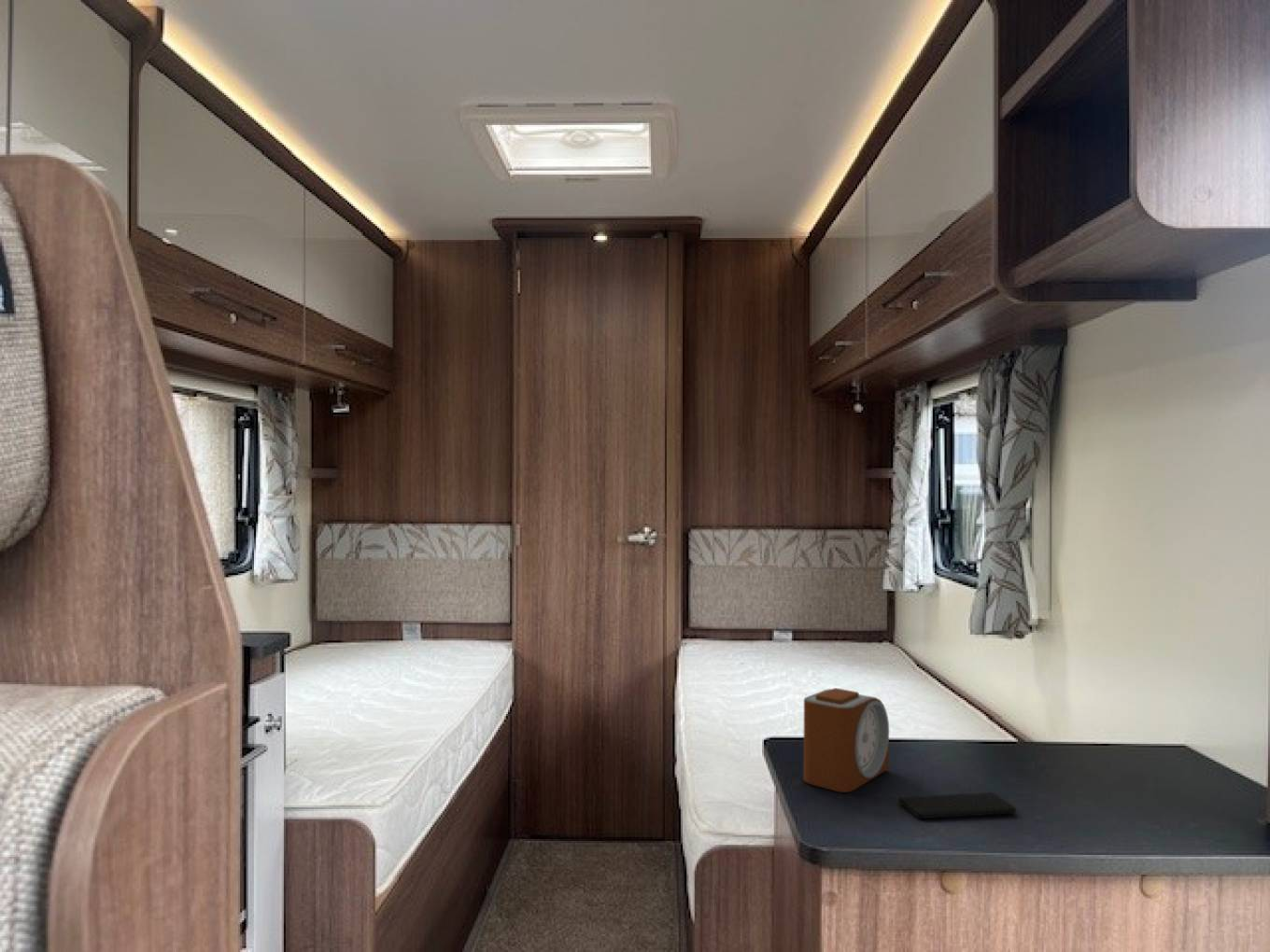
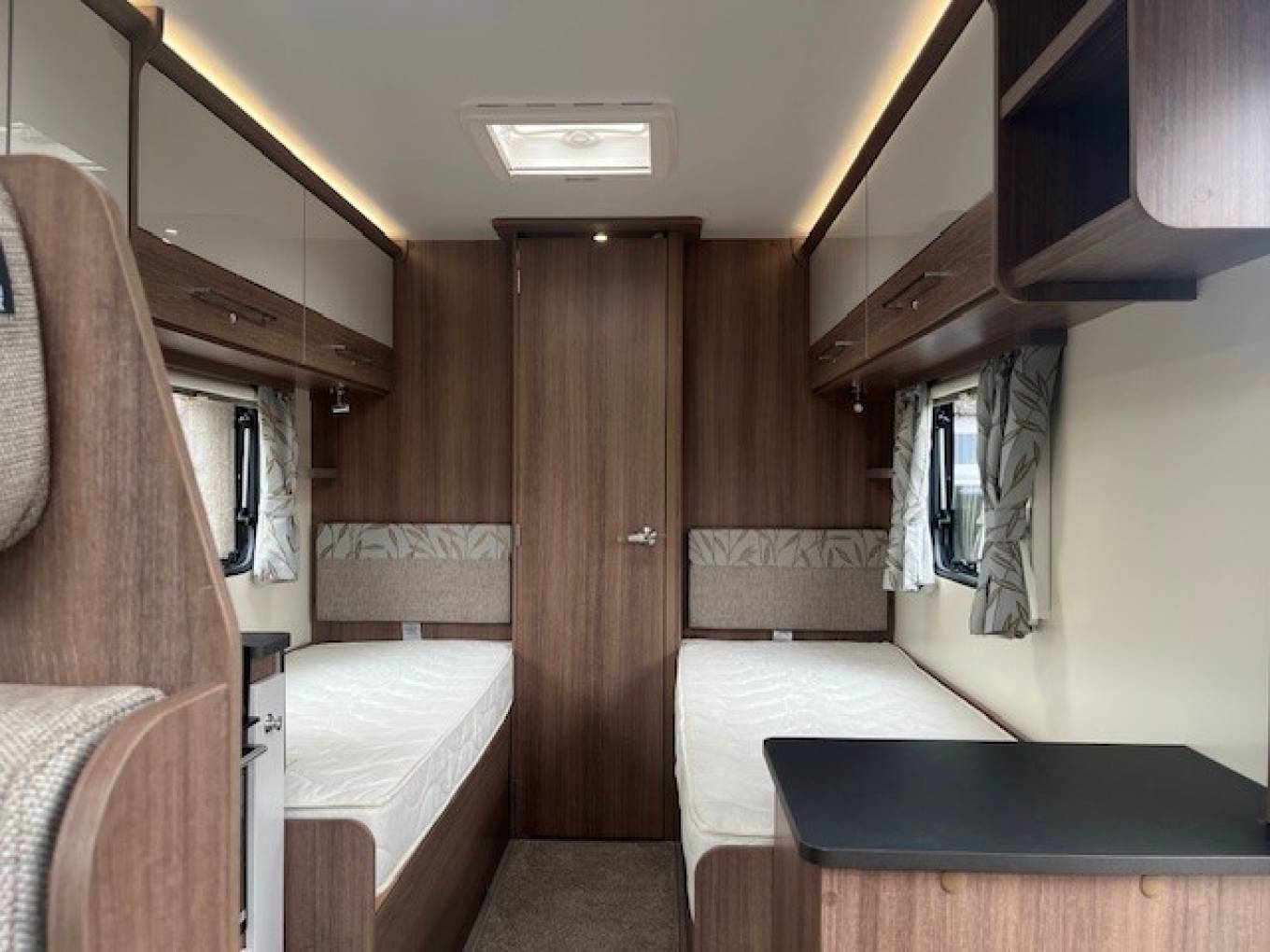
- alarm clock (845, 733)
- smartphone (956, 805)
